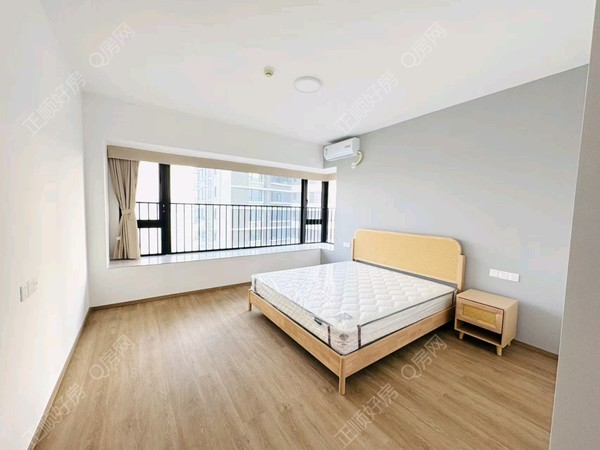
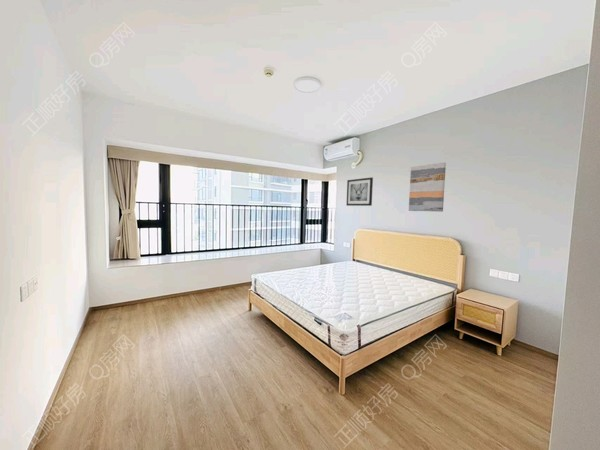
+ wall art (426, 188)
+ wall art (358, 192)
